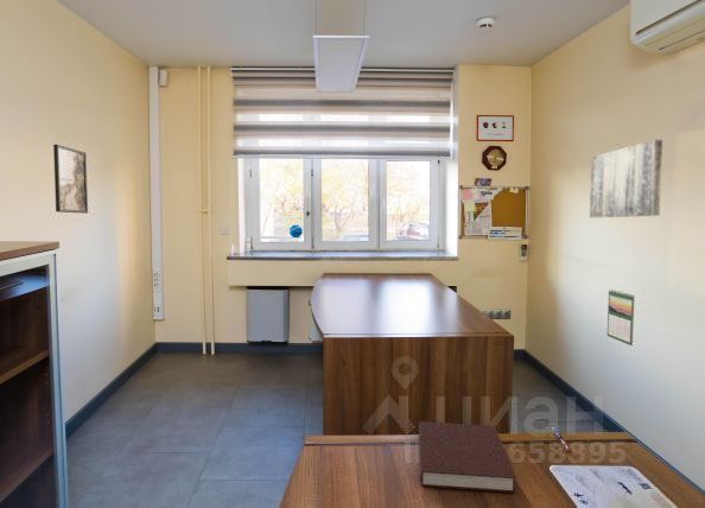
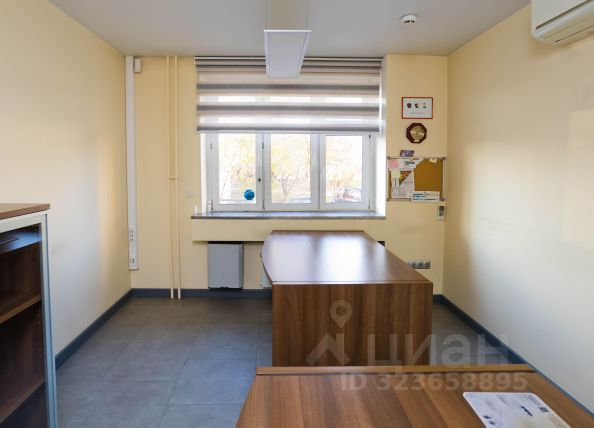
- notebook (461, 452)
- calendar (620, 316)
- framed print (71, 180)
- wall art (621, 183)
- pen (560, 438)
